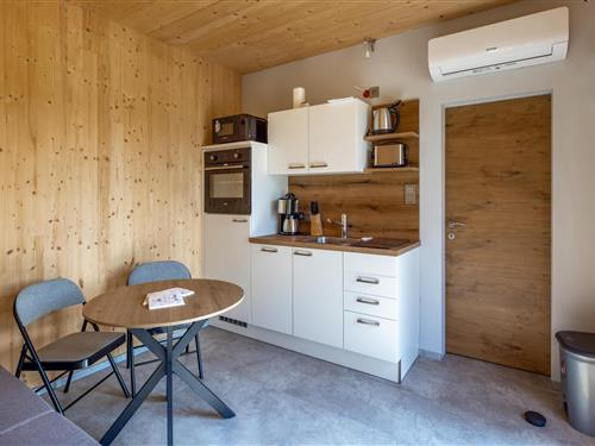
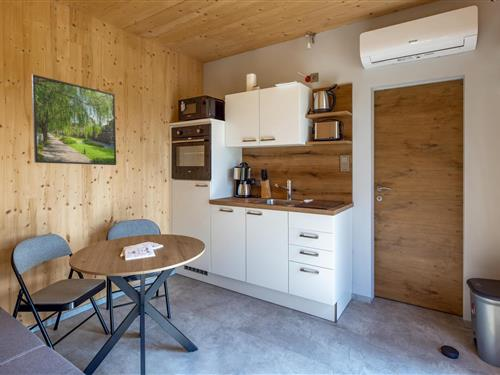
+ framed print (78, 124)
